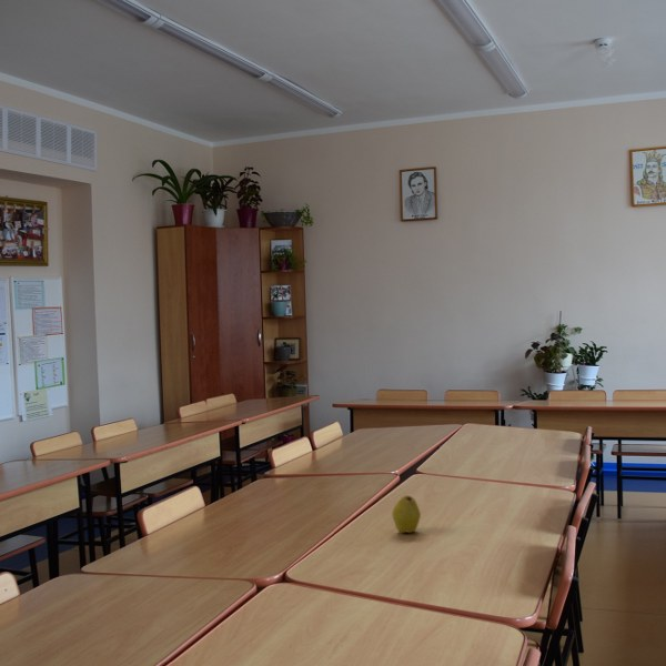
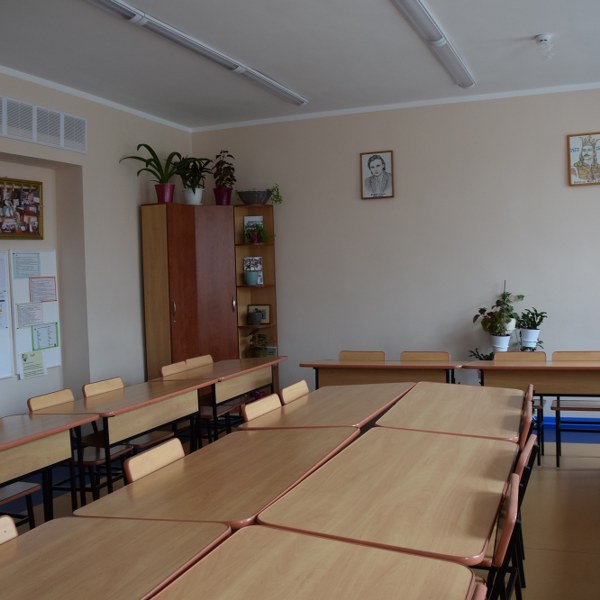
- fruit (406, 513)
